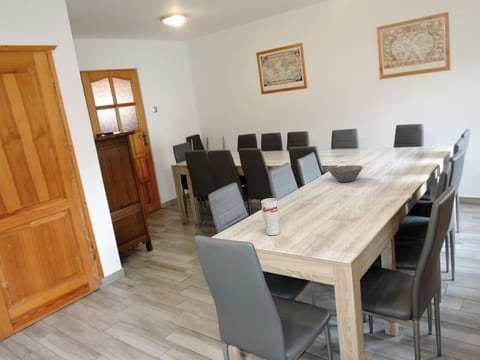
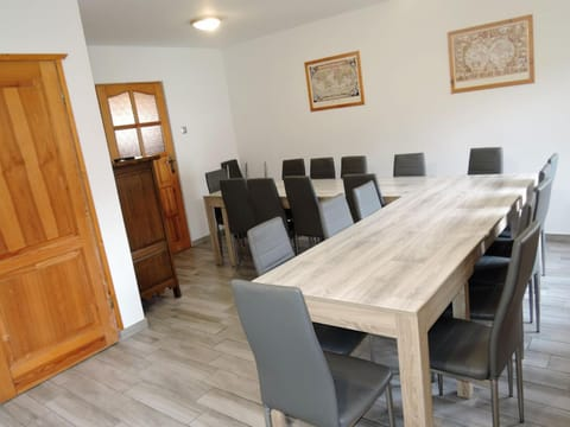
- cup (271, 216)
- bowl (345, 174)
